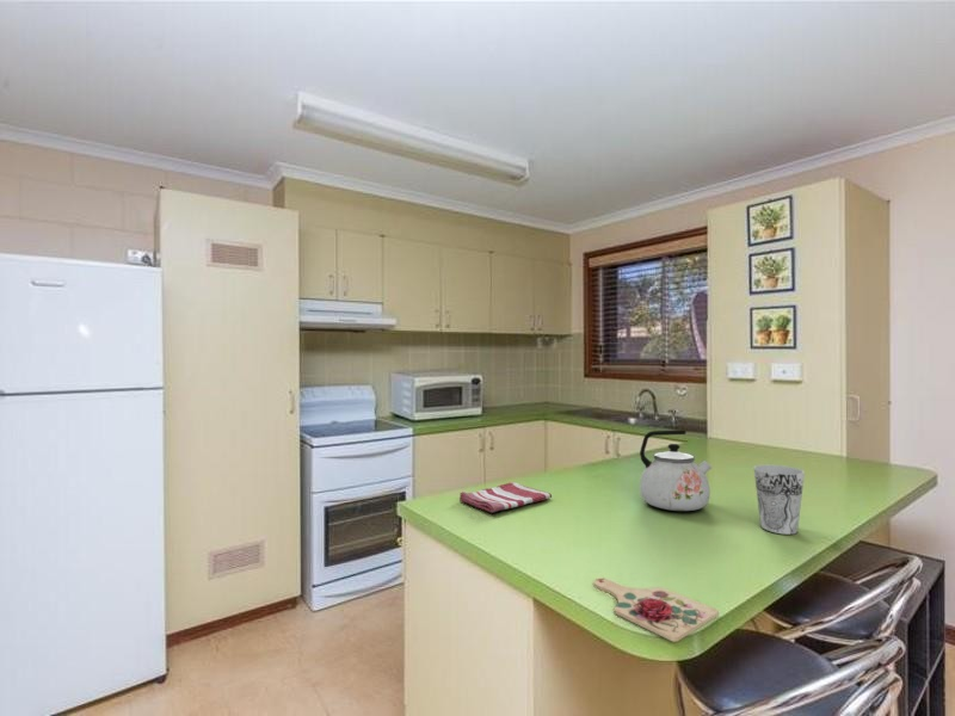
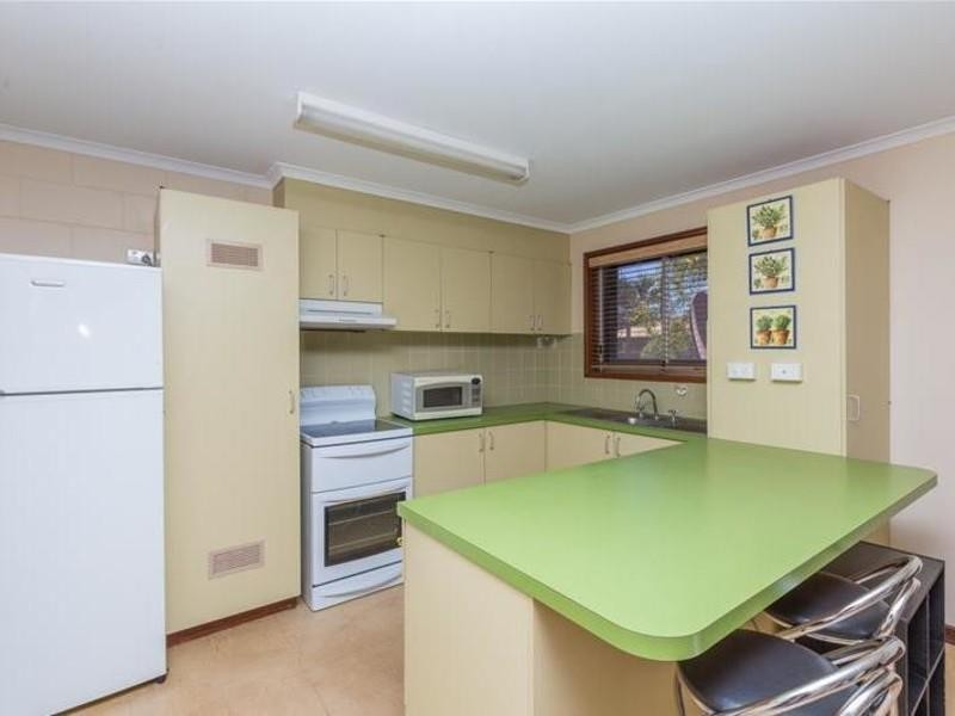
- dish towel (505, 495)
- cup (778, 499)
- cutting board (642, 595)
- kettle (674, 467)
